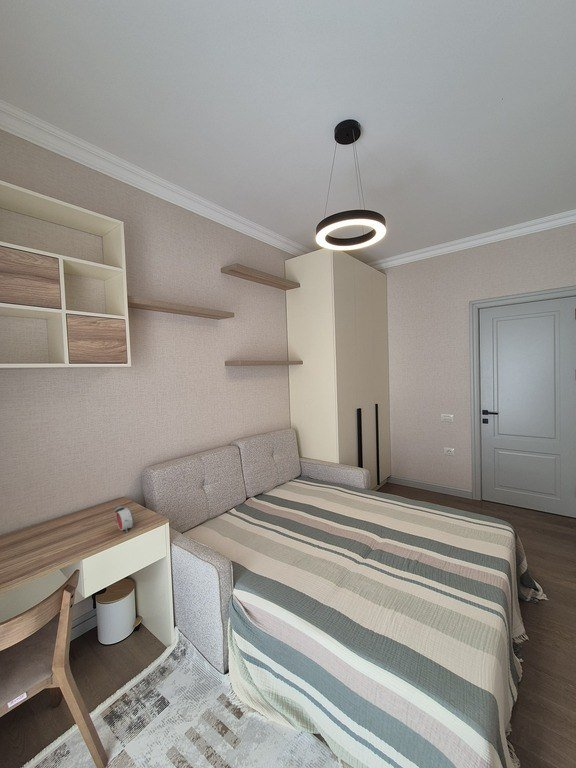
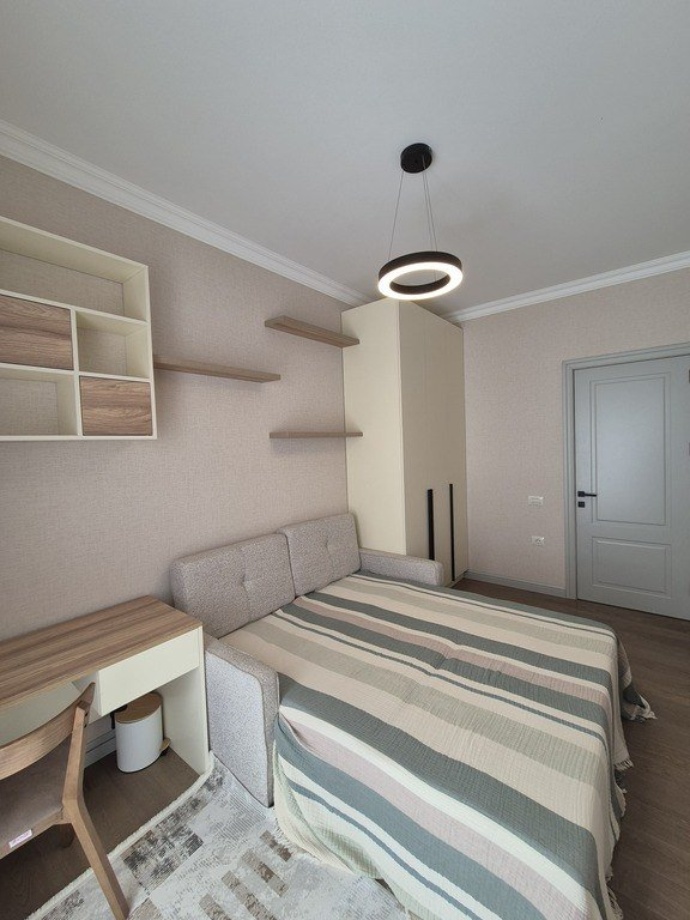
- alarm clock (124, 517)
